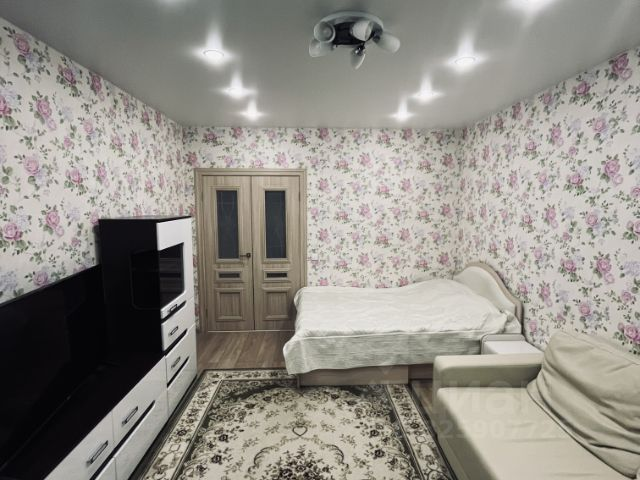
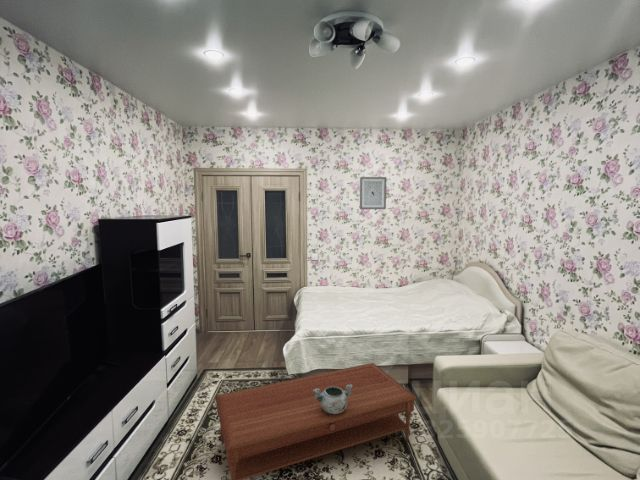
+ coffee table (315, 419)
+ wall art (372, 193)
+ decorative bowl (333, 398)
